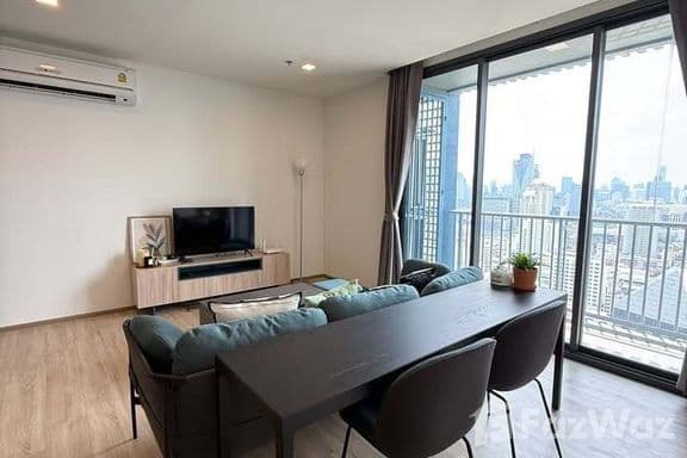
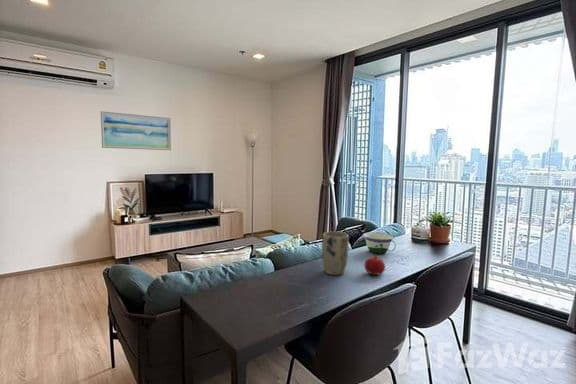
+ wall art (137, 132)
+ fruit (374, 264)
+ bowl (378, 243)
+ plant pot (335, 253)
